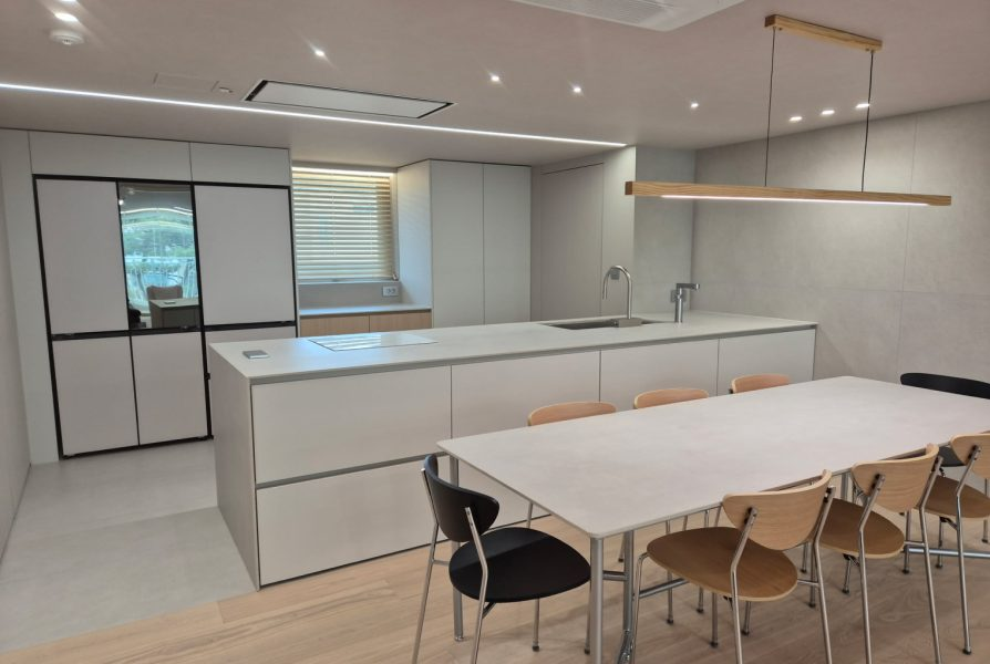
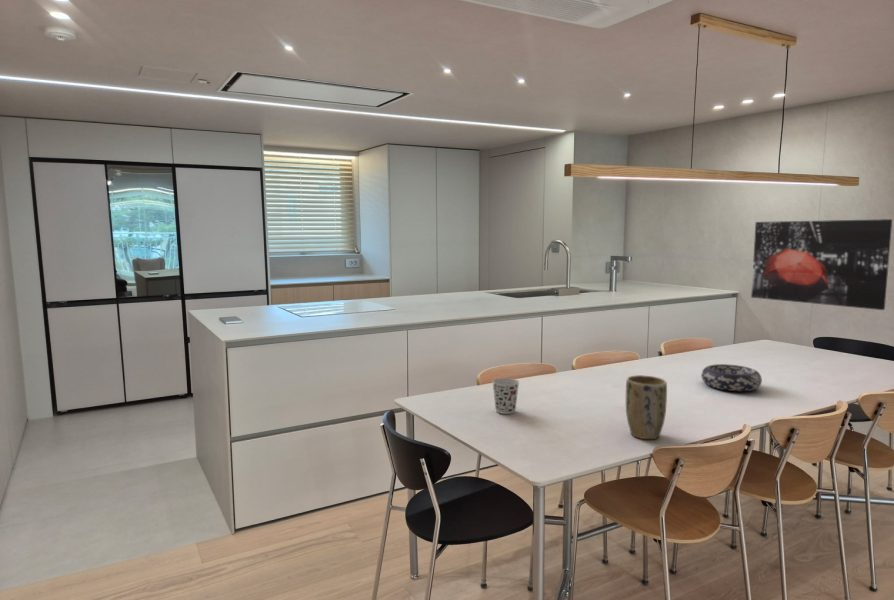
+ cup (505, 396)
+ wall art (814, 262)
+ decorative bowl (730, 377)
+ plant pot (645, 407)
